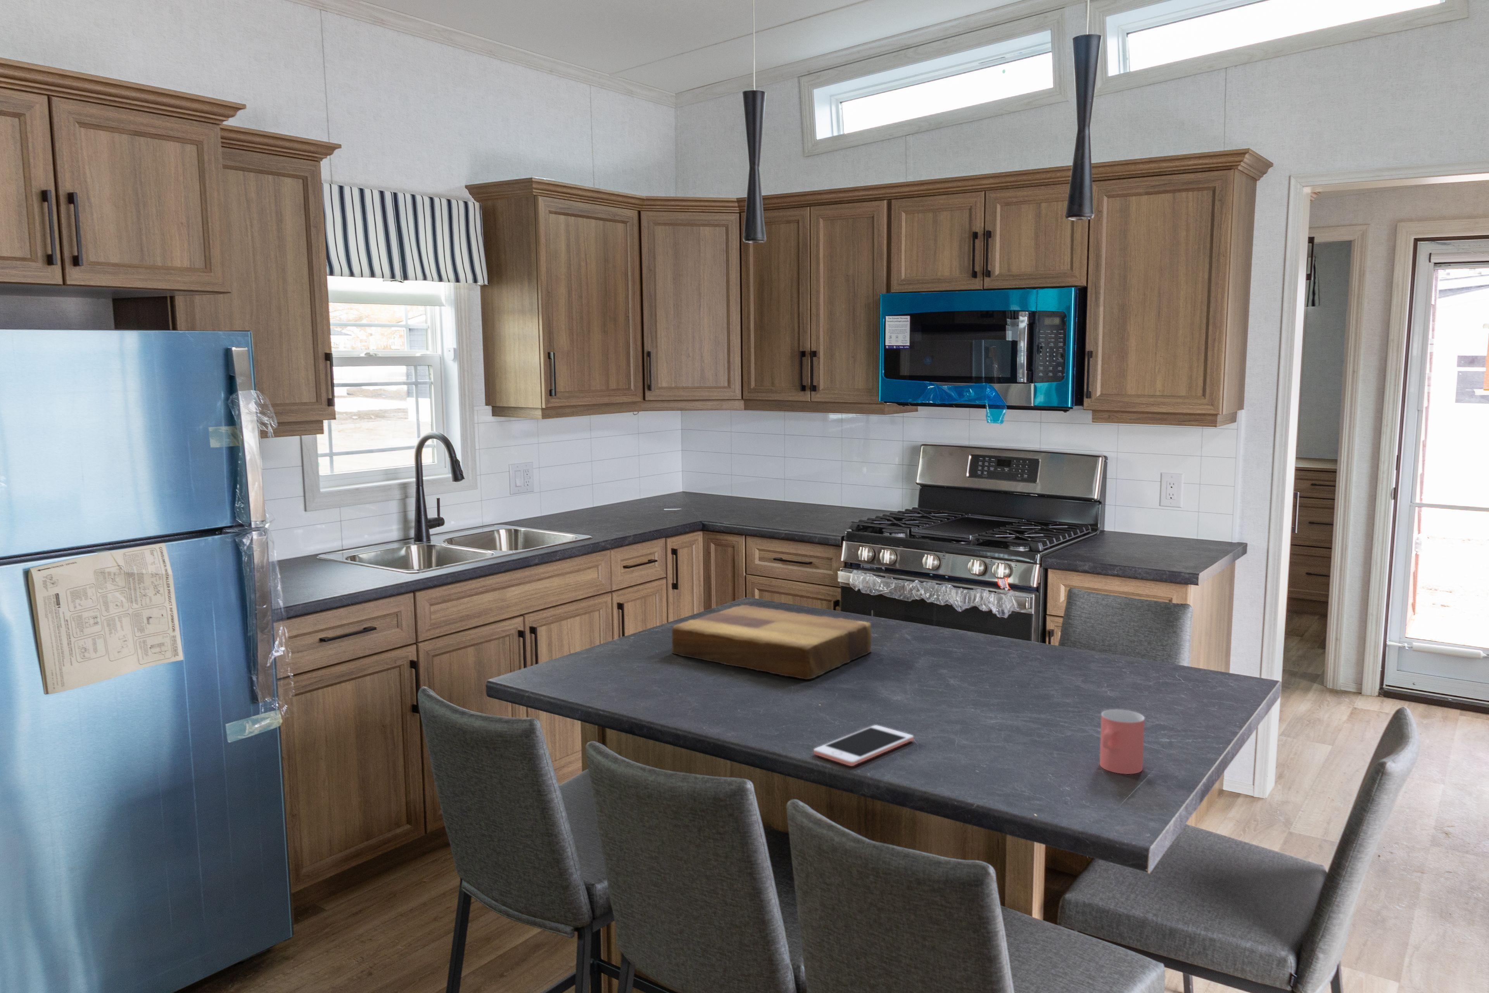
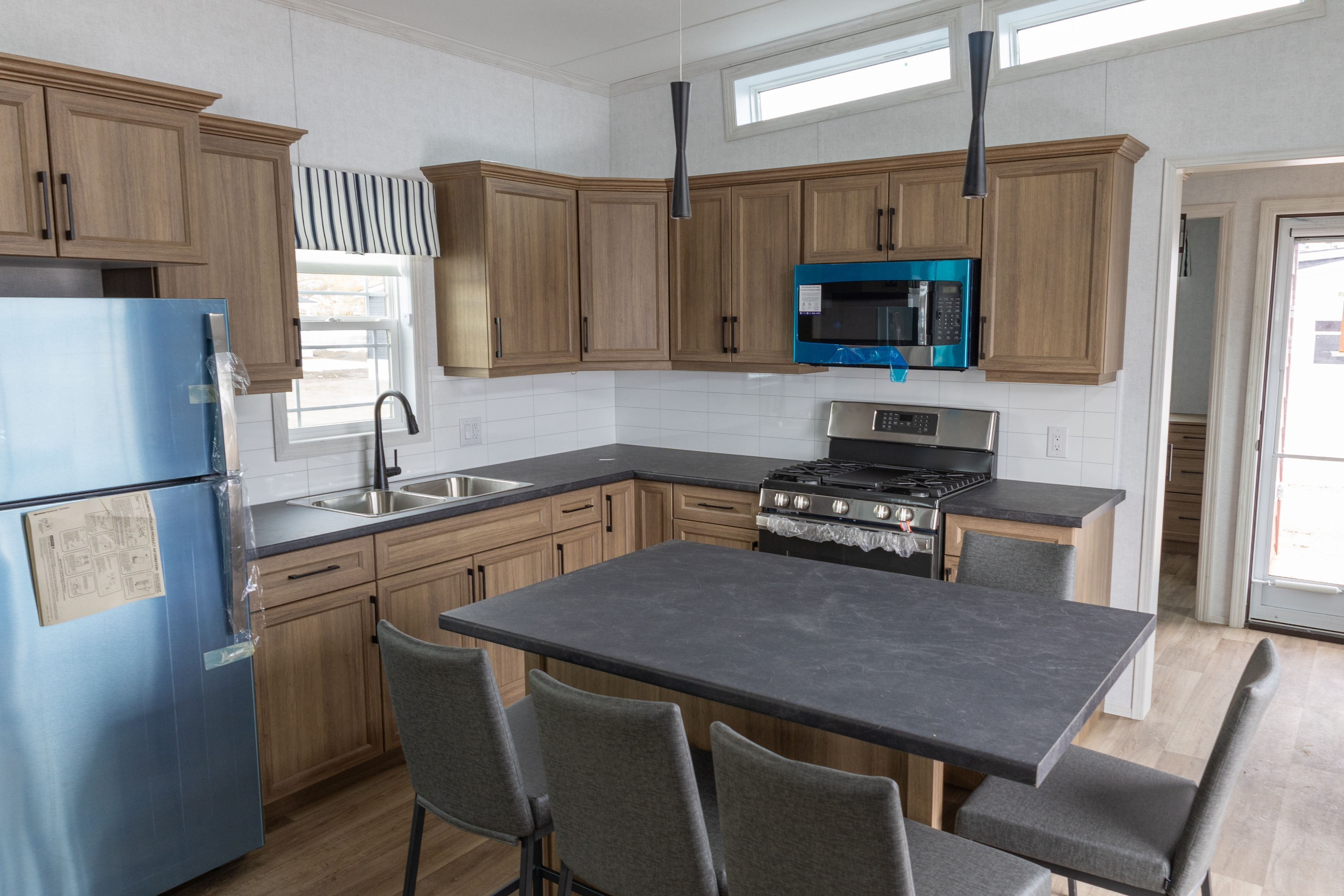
- cell phone (864, 745)
- cutting board (772, 637)
- cup (1118, 744)
